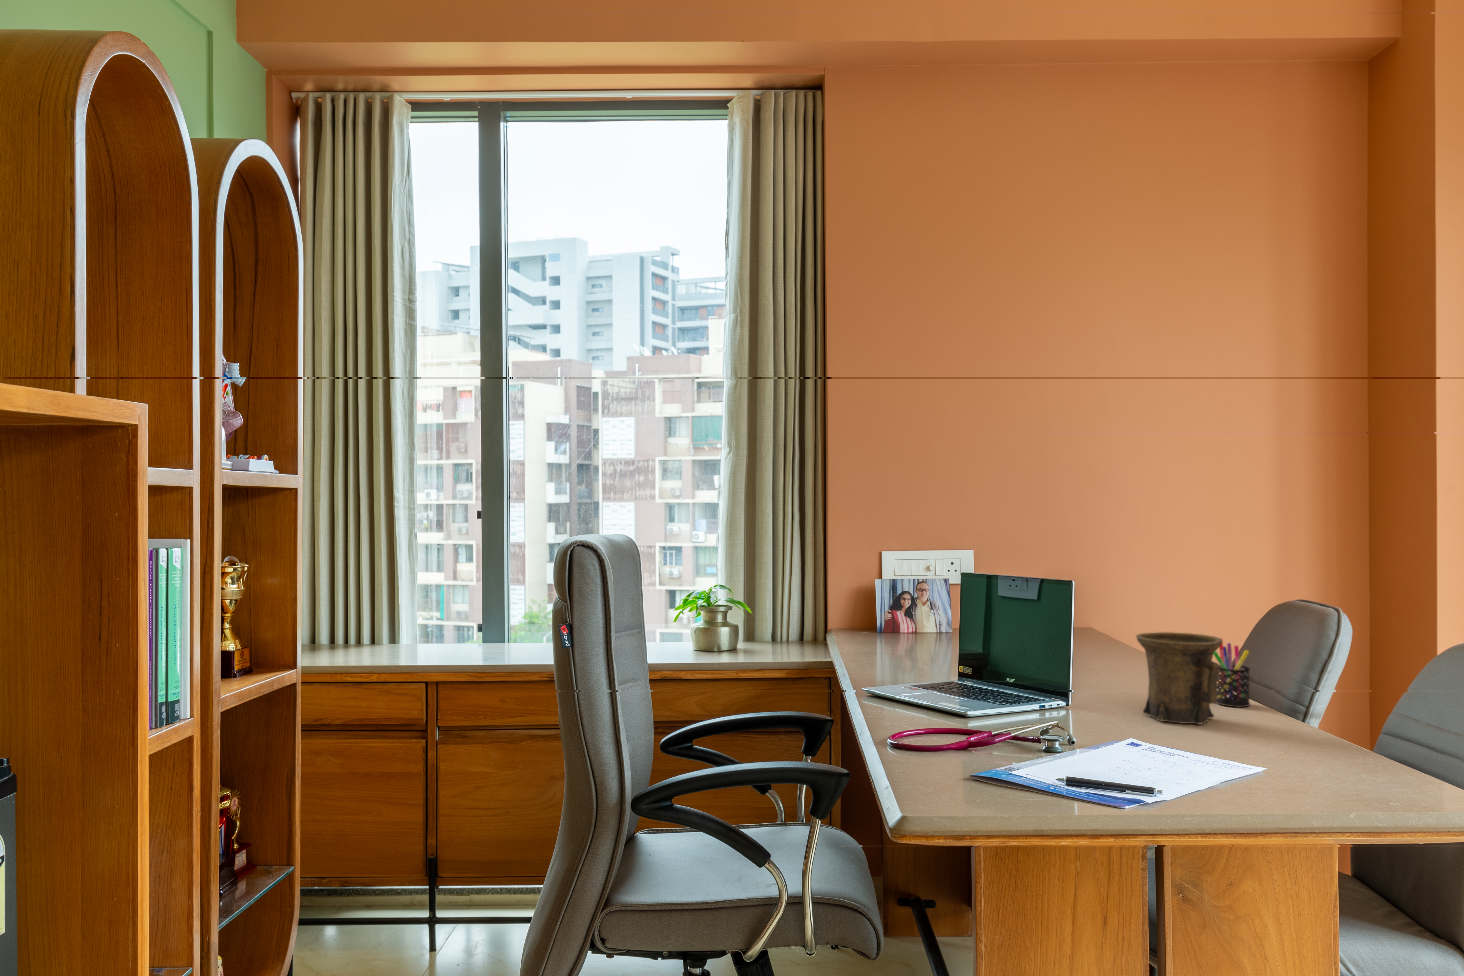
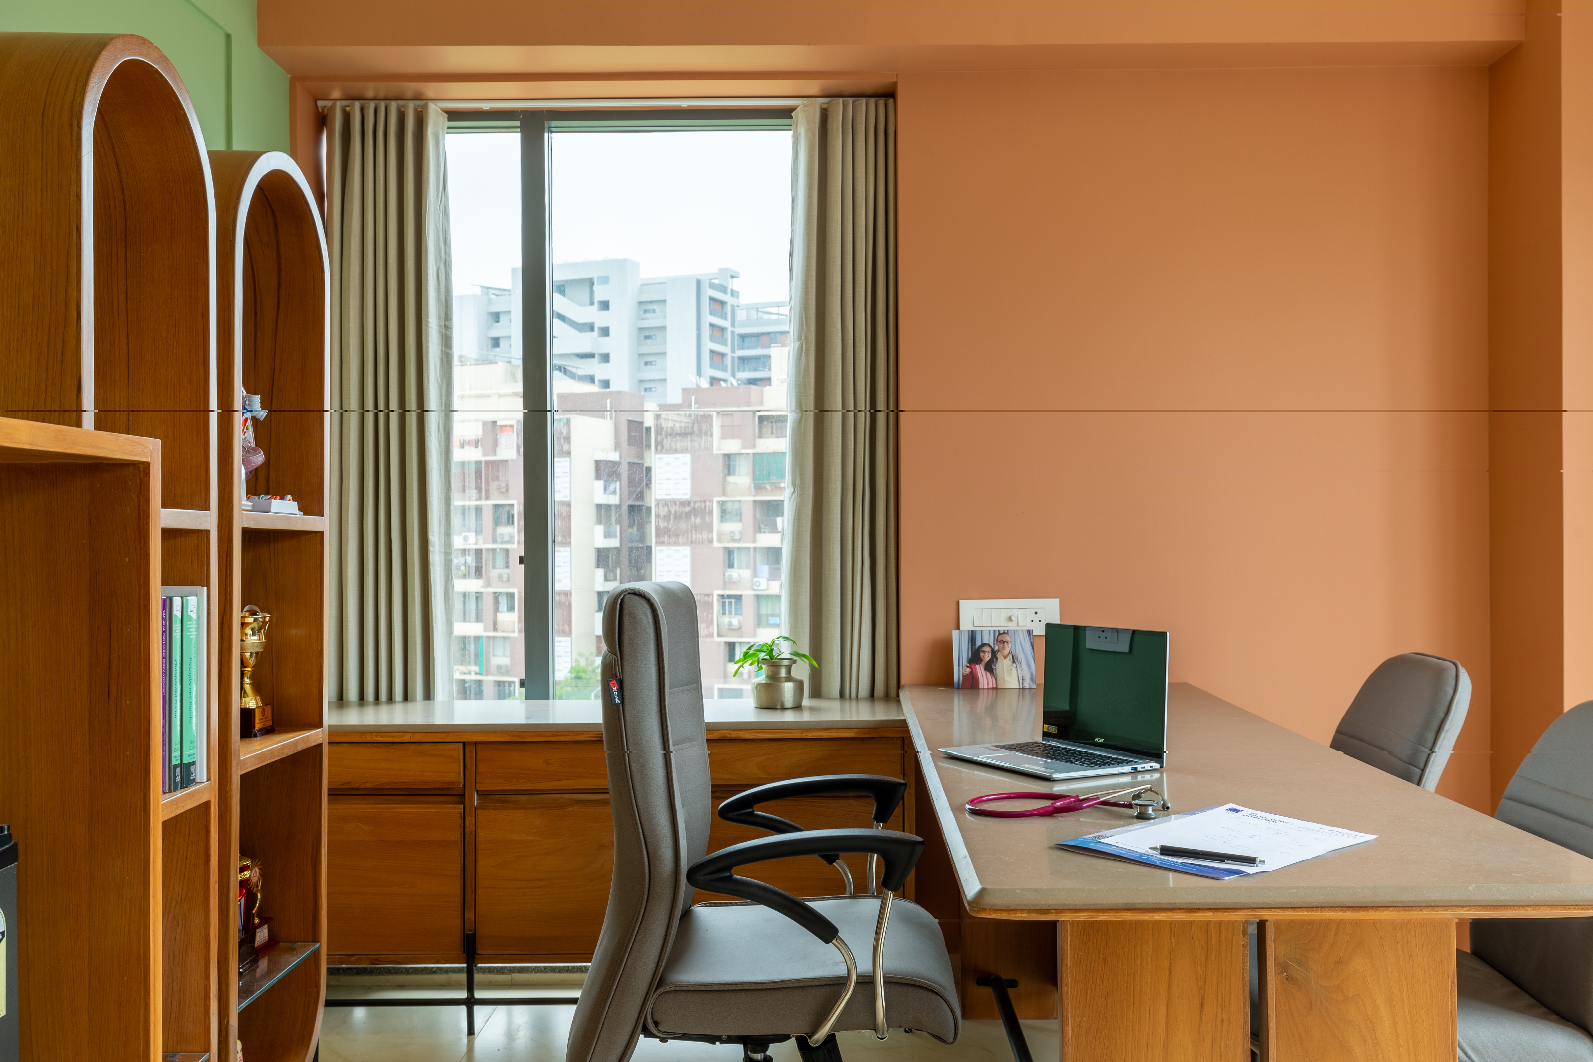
- pen holder (1229, 672)
- mug (1180, 678)
